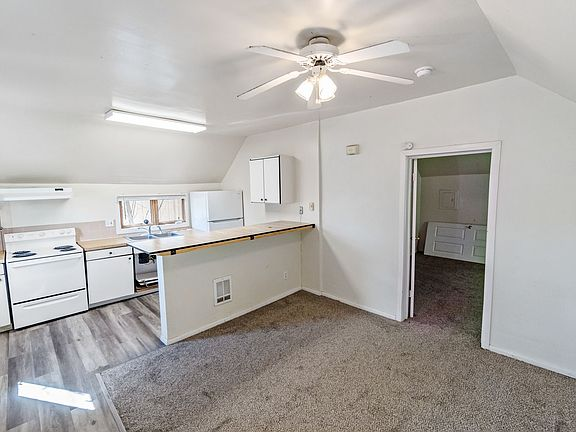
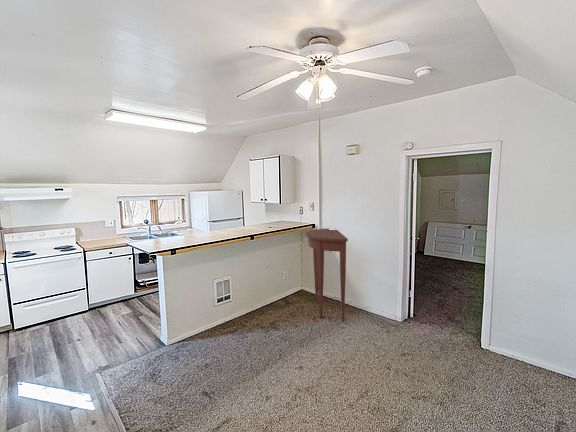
+ console table (340, 271)
